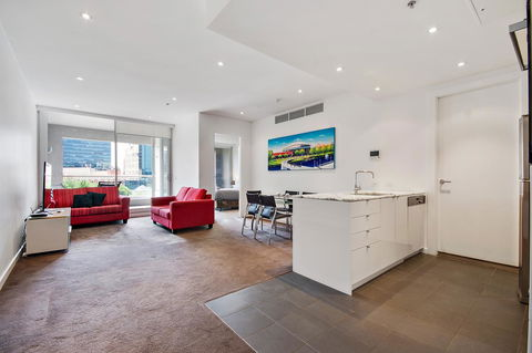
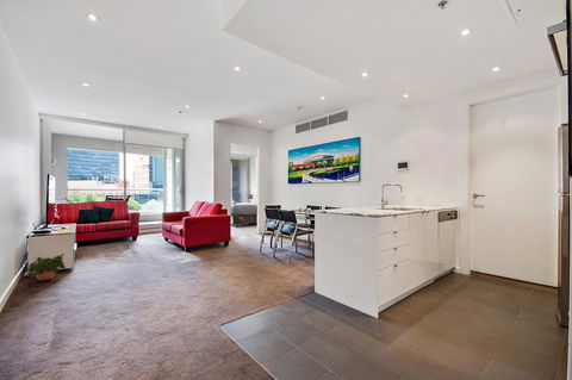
+ potted plant (45, 267)
